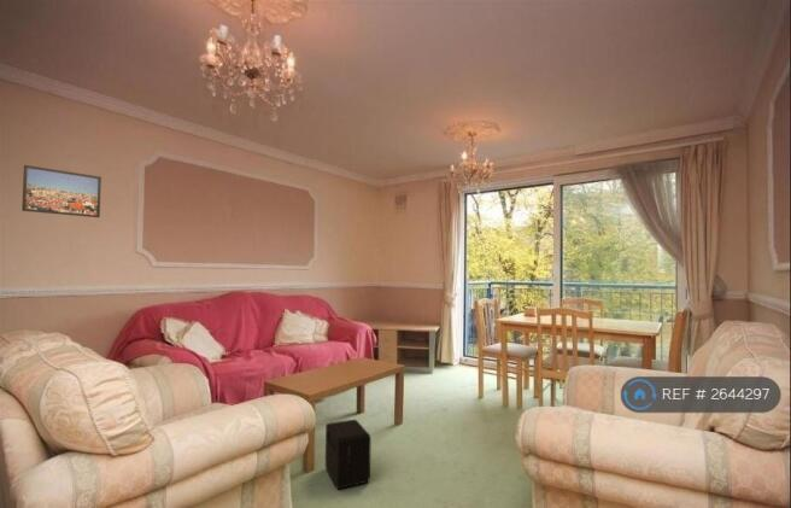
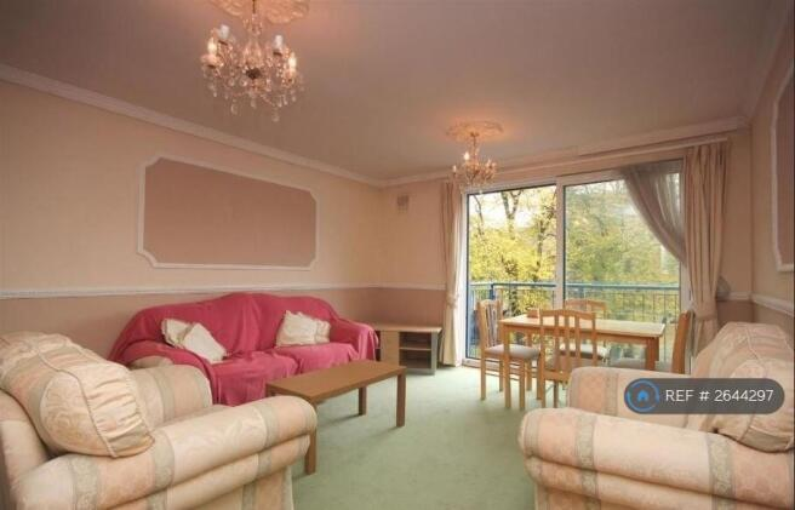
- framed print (64, 192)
- air purifier (347, 451)
